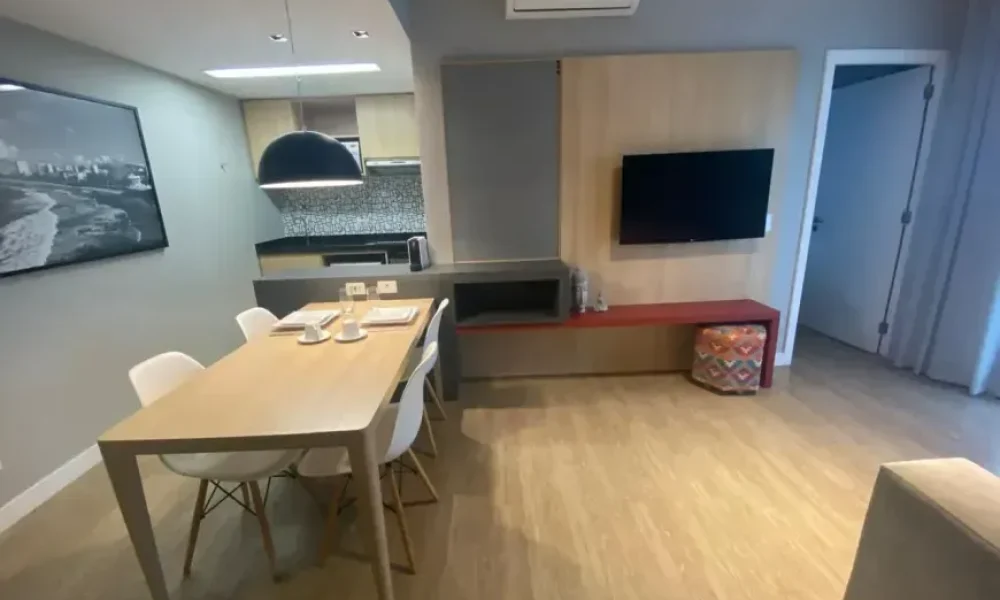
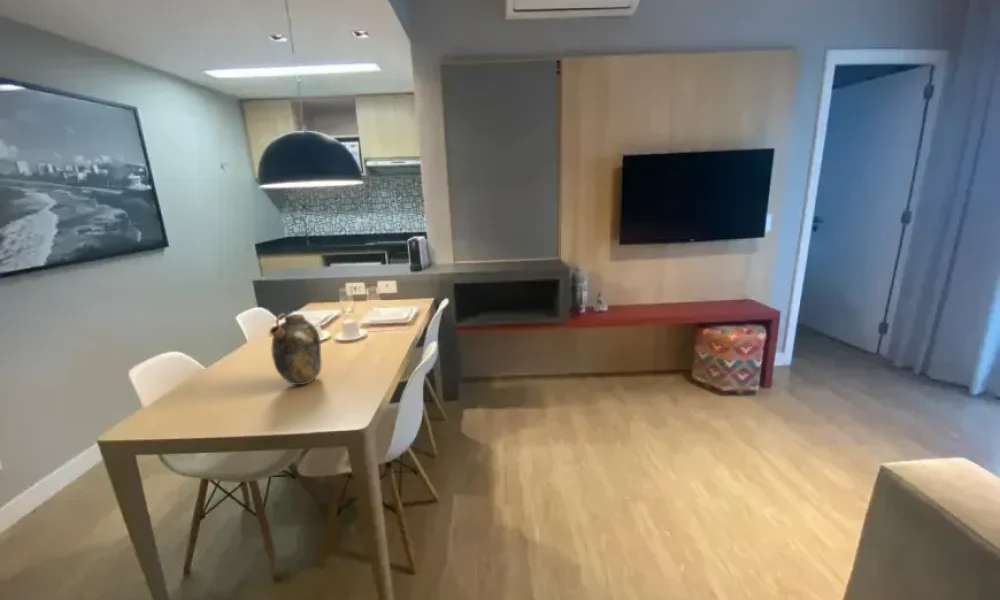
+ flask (296, 348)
